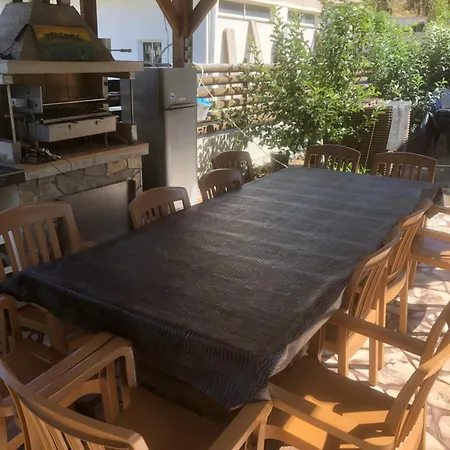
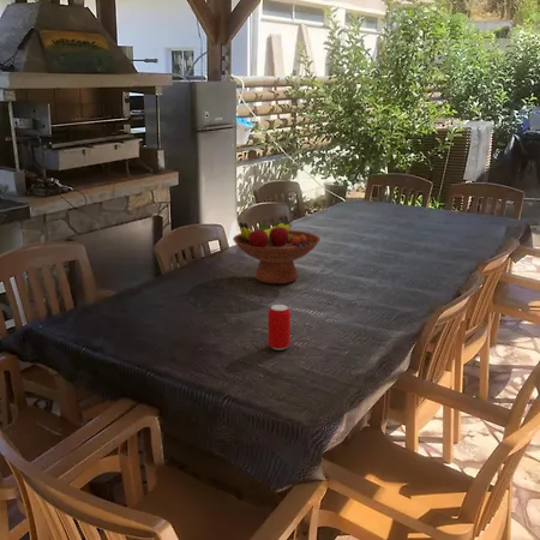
+ beverage can (278, 326)
+ fruit bowl (276, 250)
